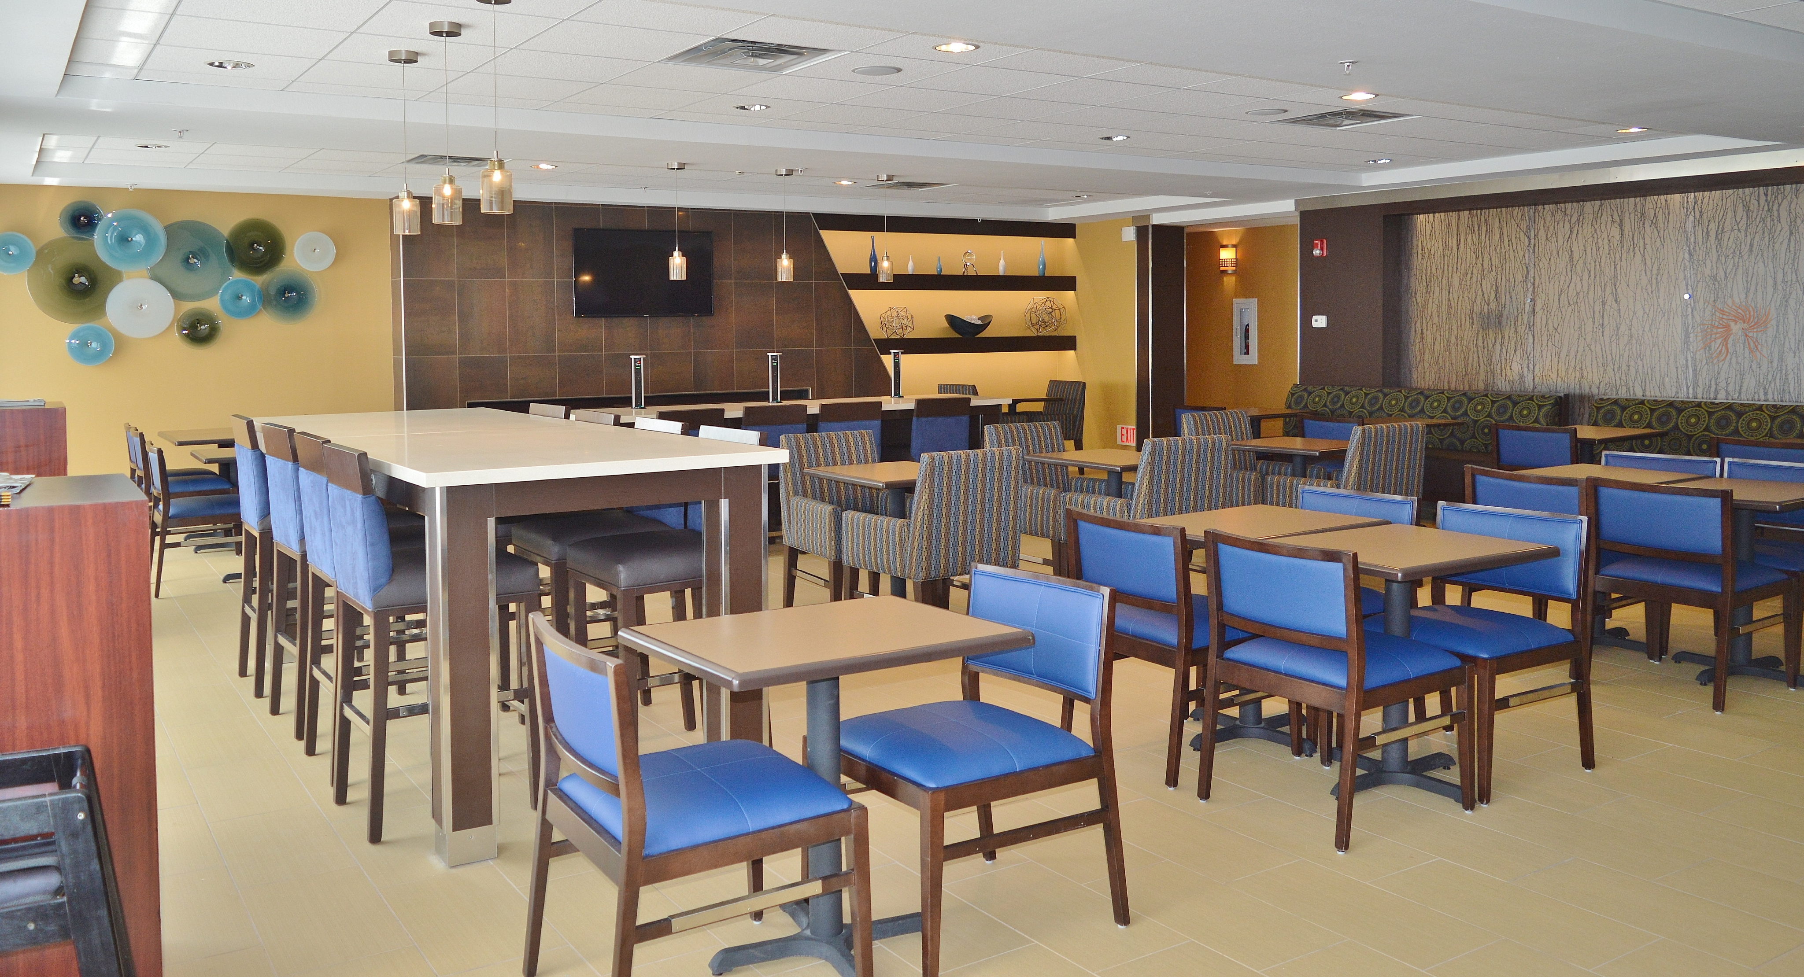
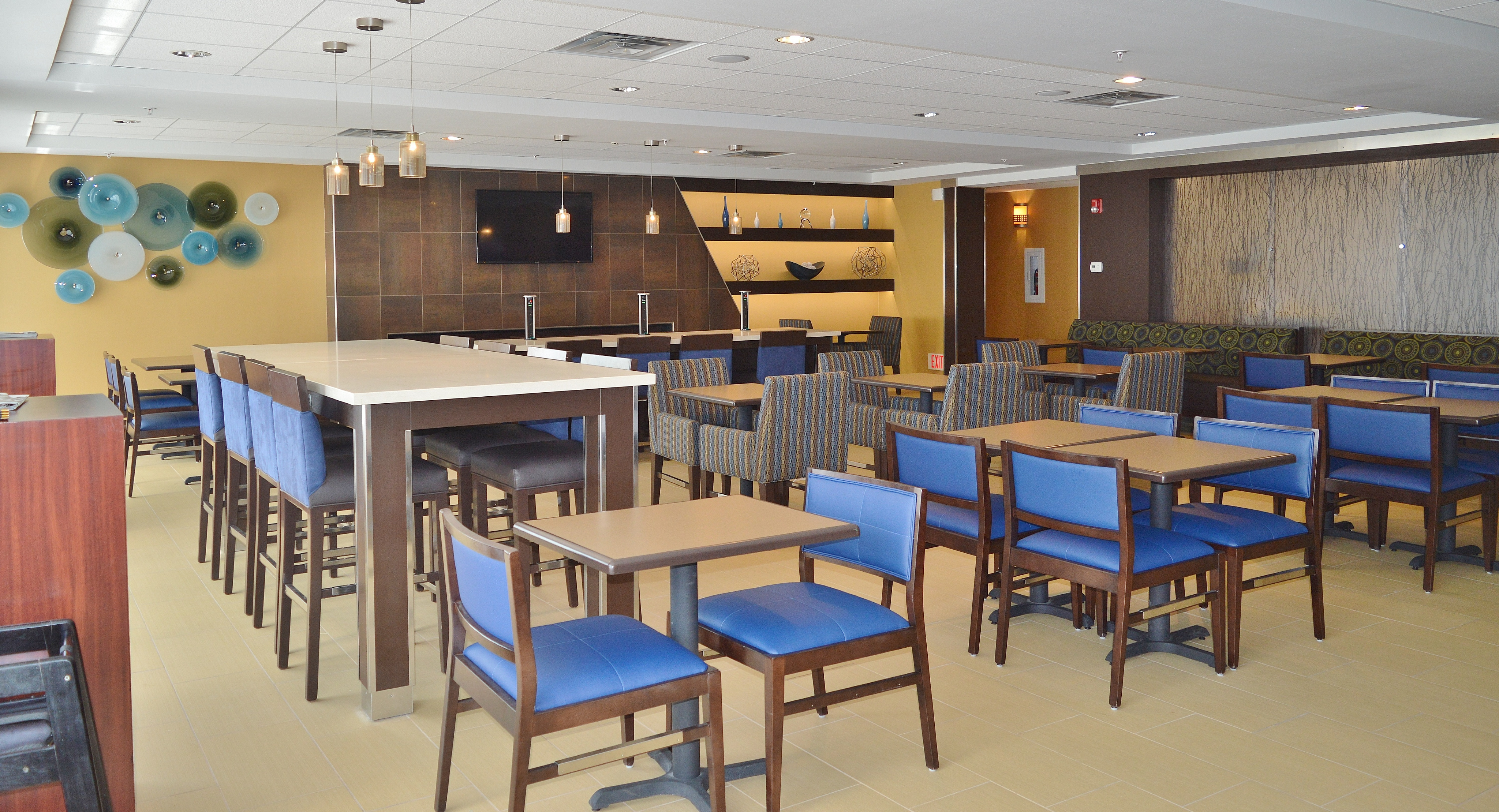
- wall sculpture (1732, 330)
